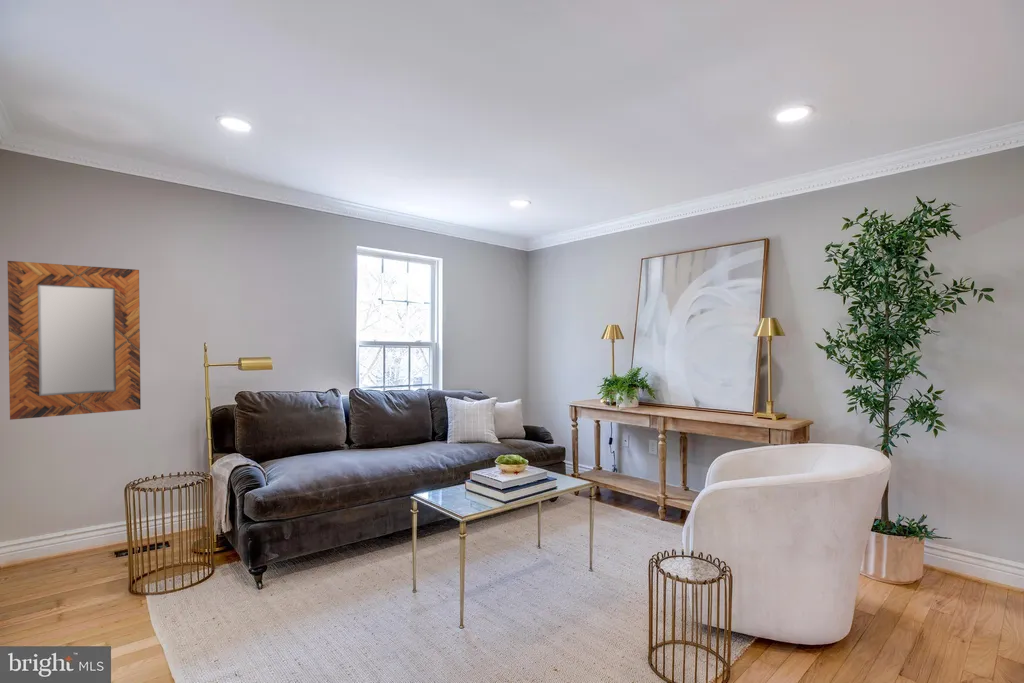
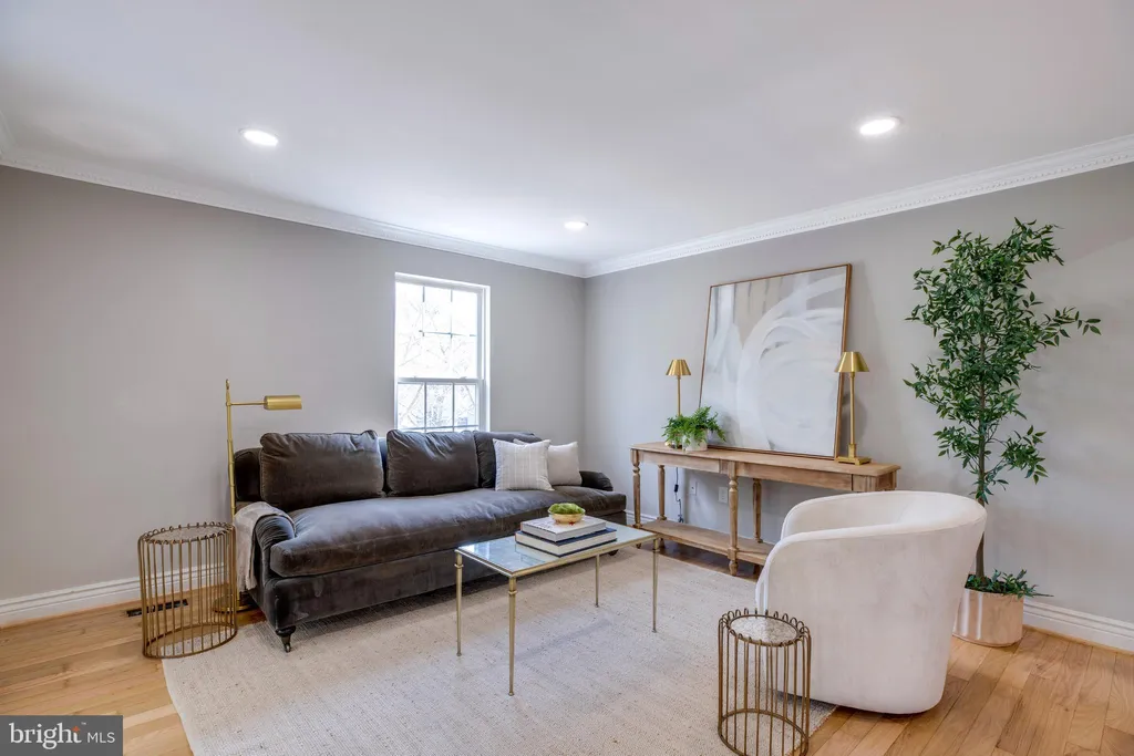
- home mirror (78, 340)
